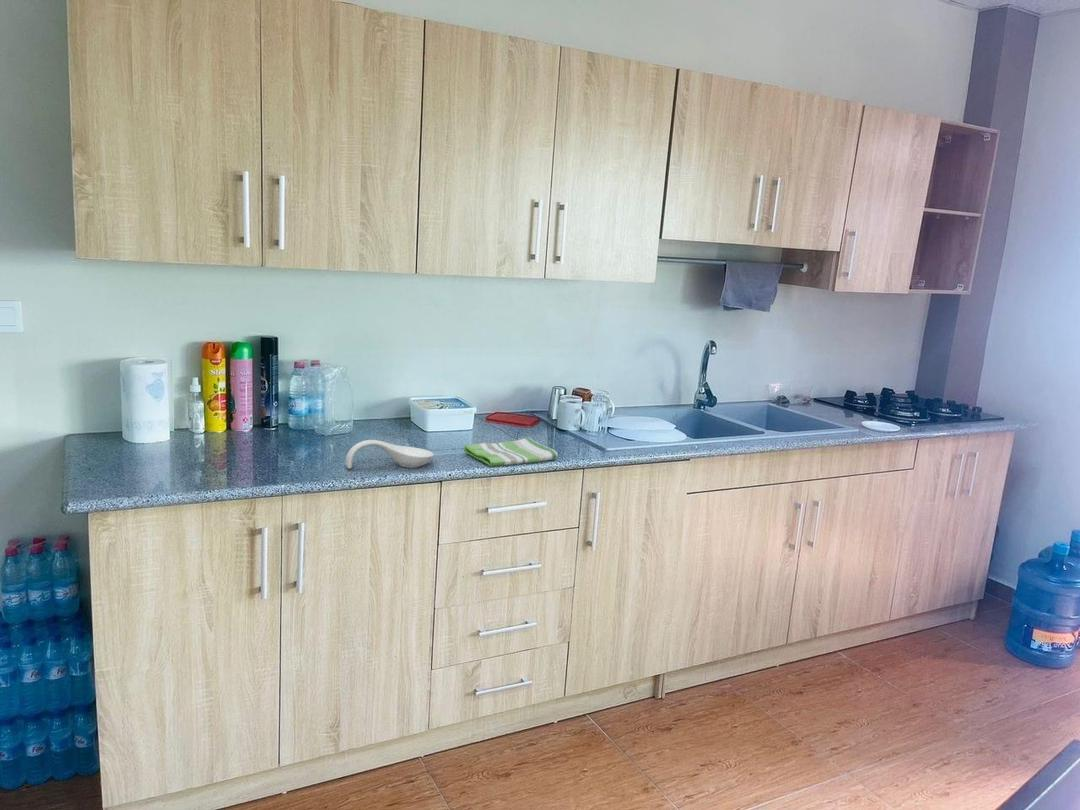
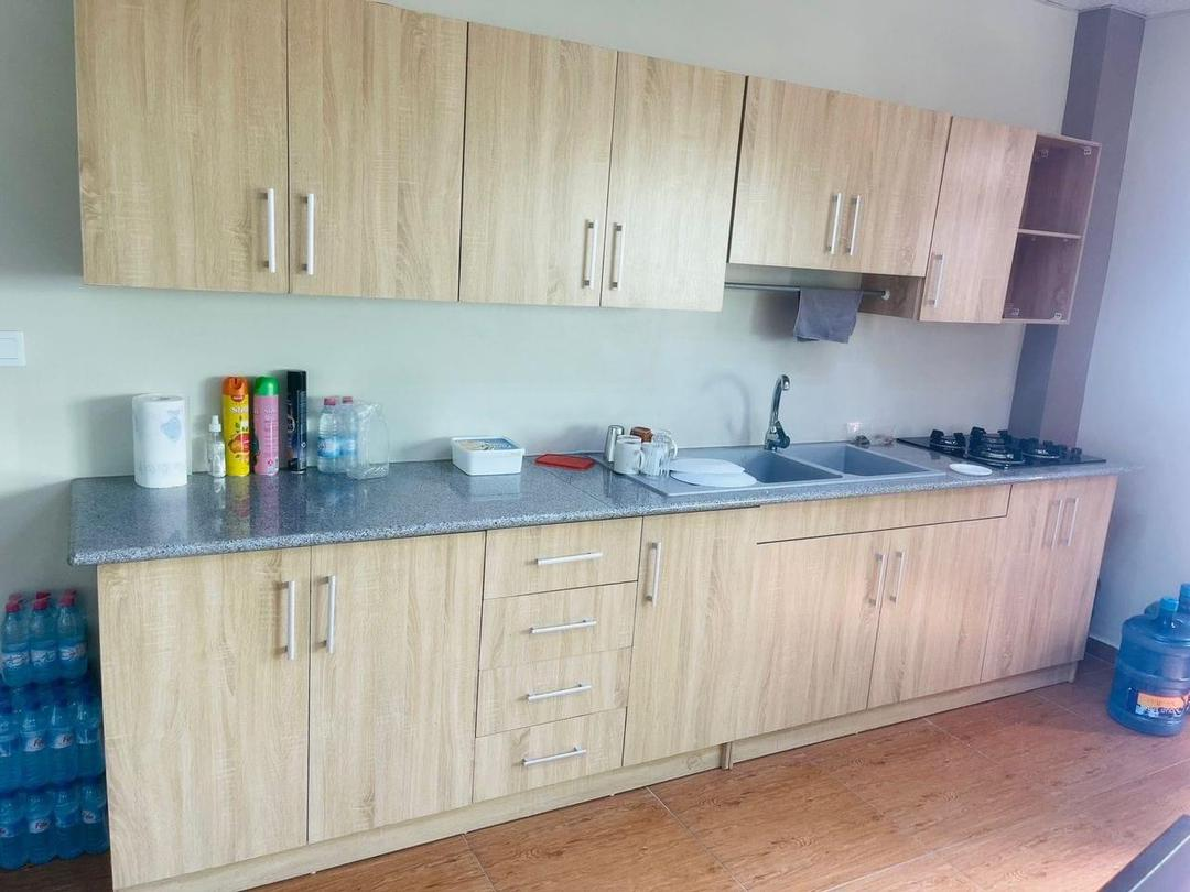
- dish towel (510, 451)
- spoon rest (390, 453)
